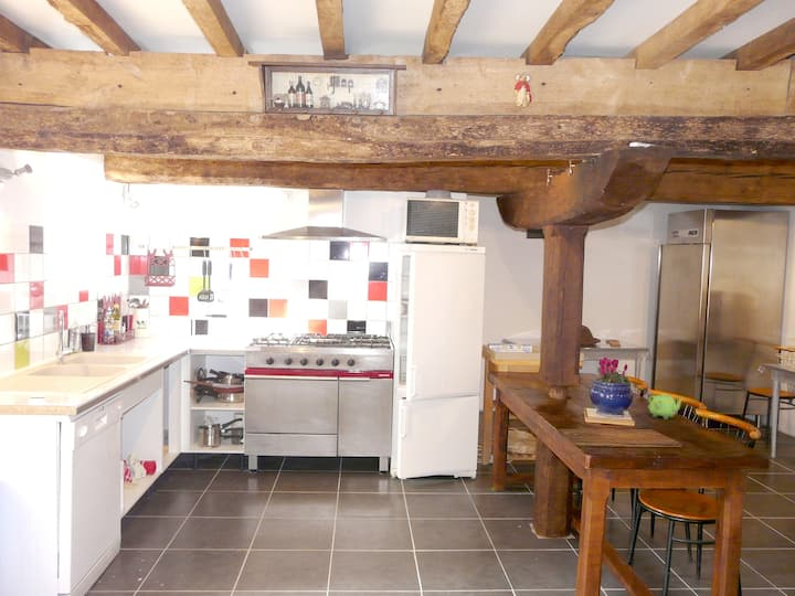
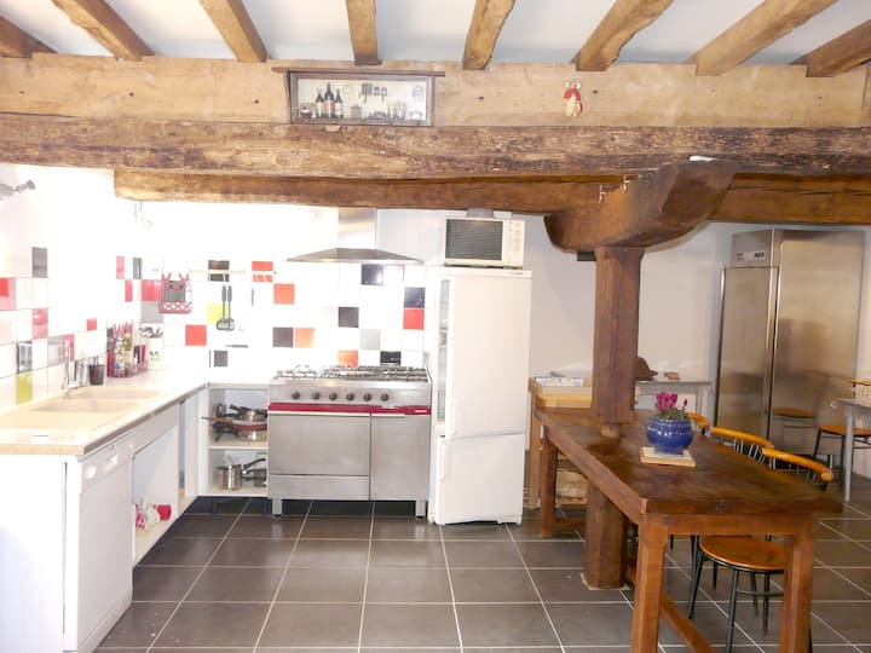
- cutting board (616, 437)
- teapot (666, 405)
